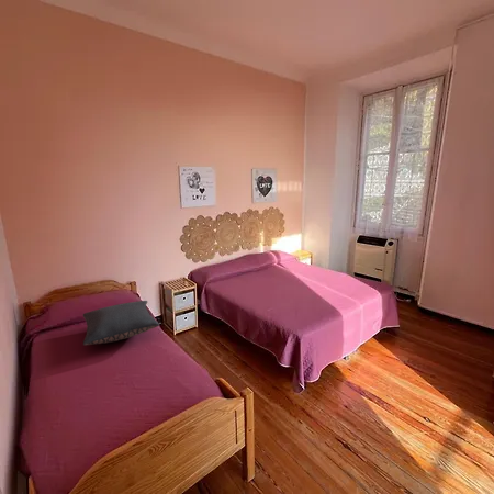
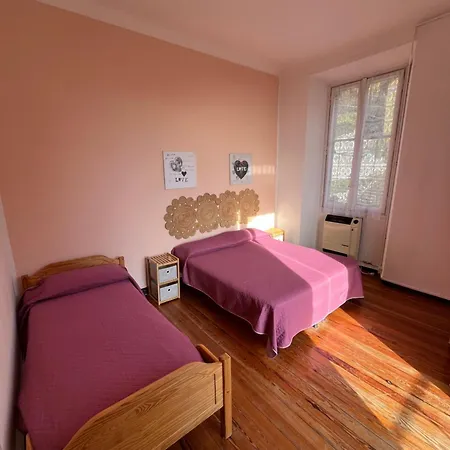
- pillow (120, 319)
